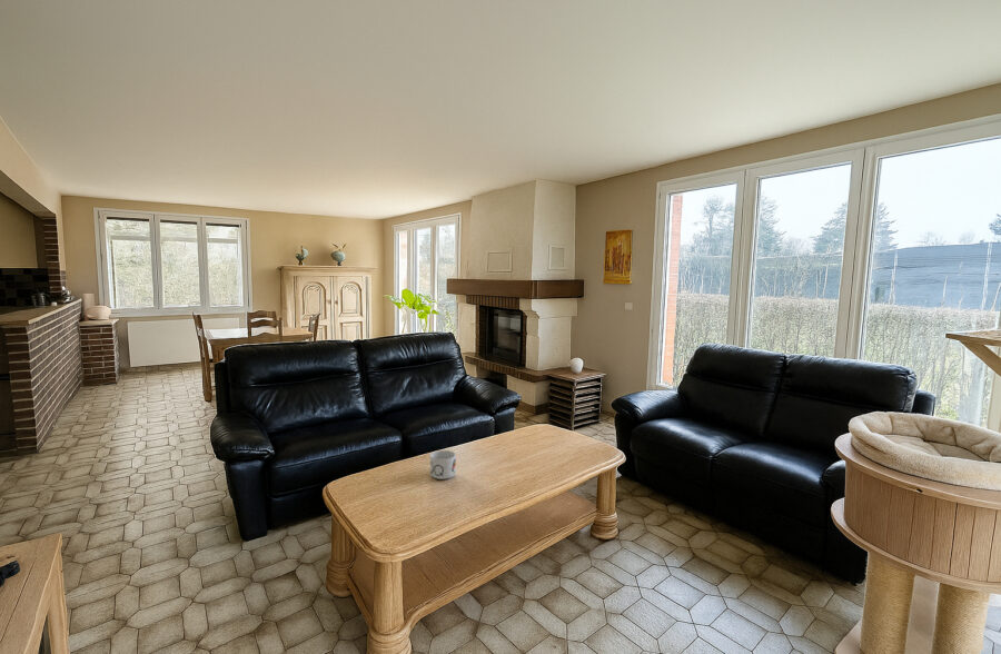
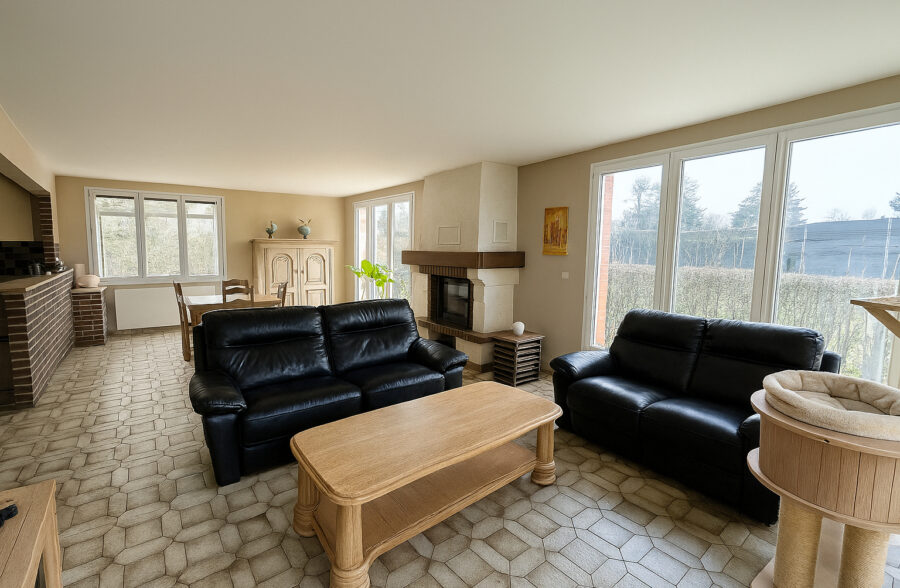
- mug (442, 463)
